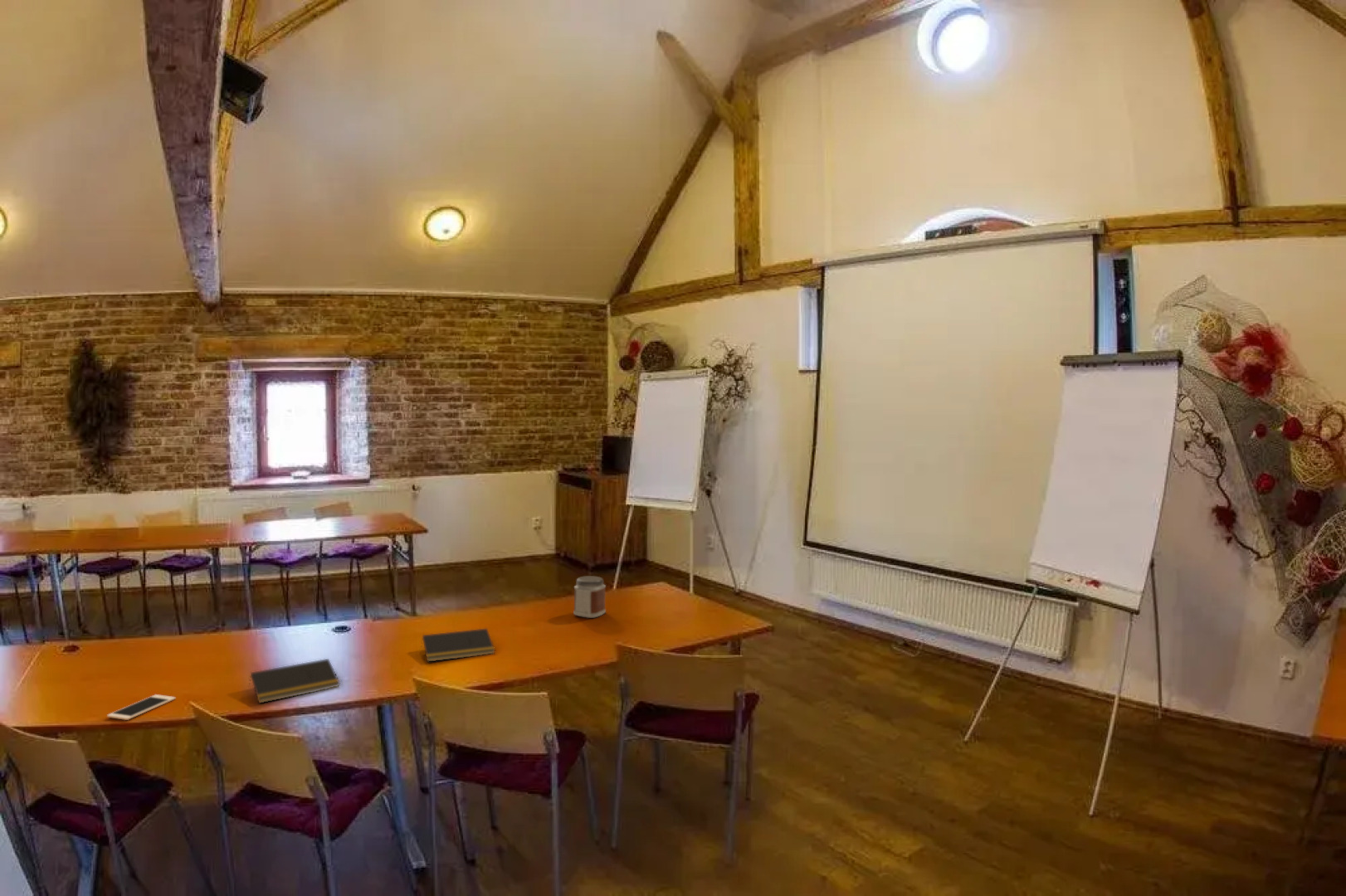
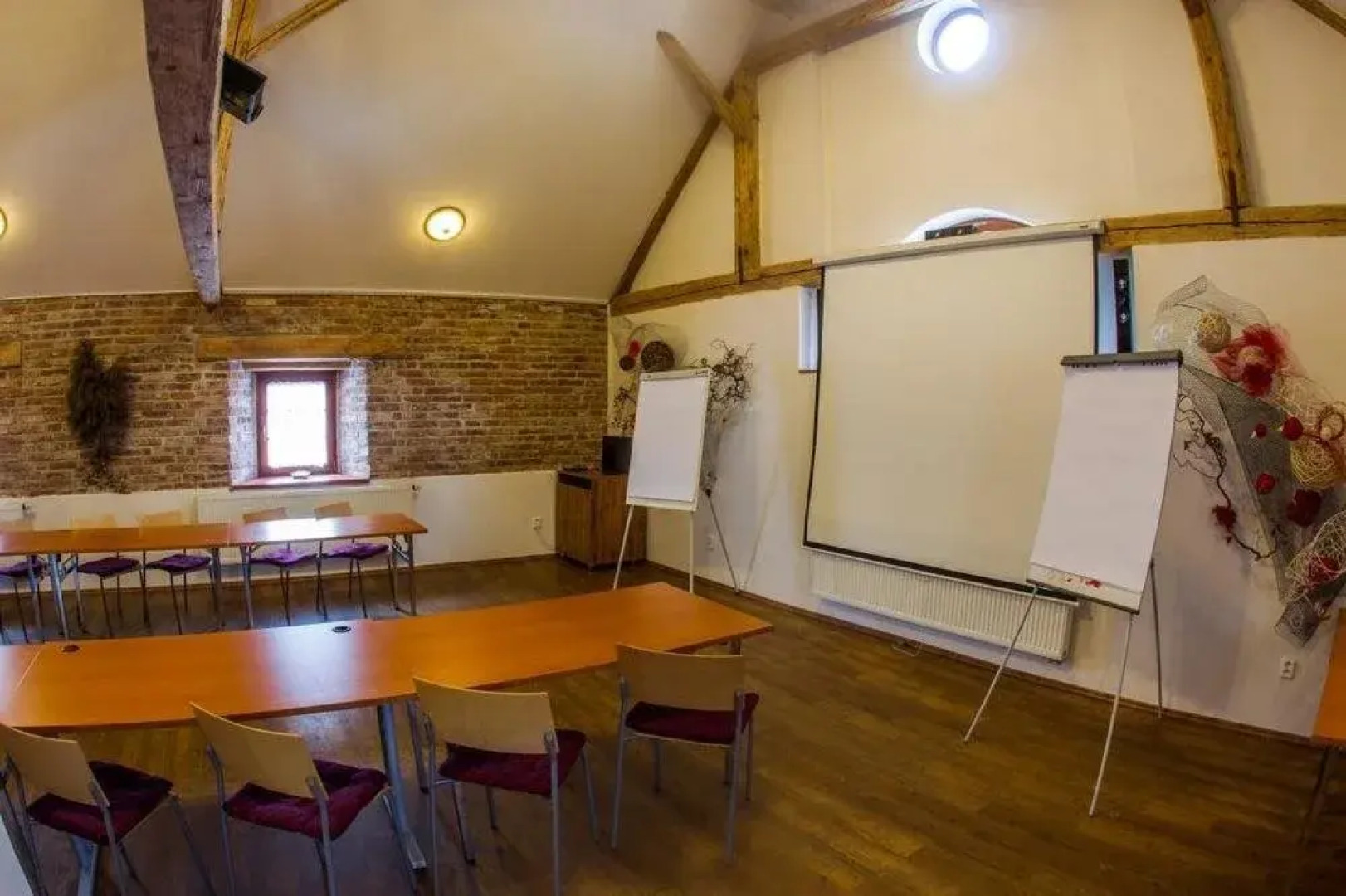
- jar (589, 596)
- notepad (458, 644)
- notepad (295, 679)
- cell phone (142, 707)
